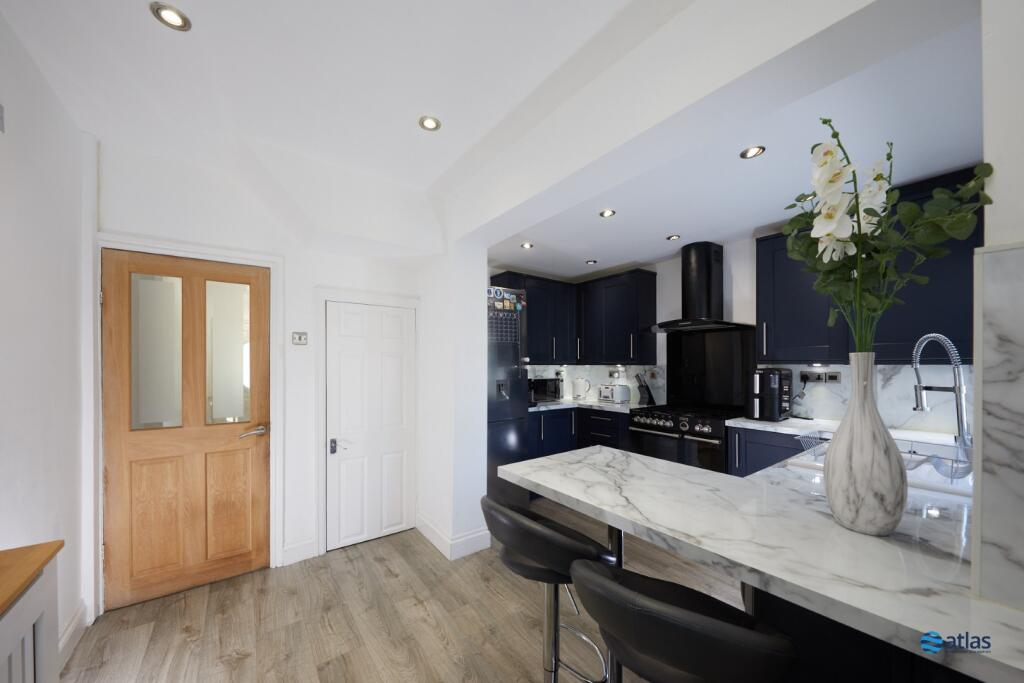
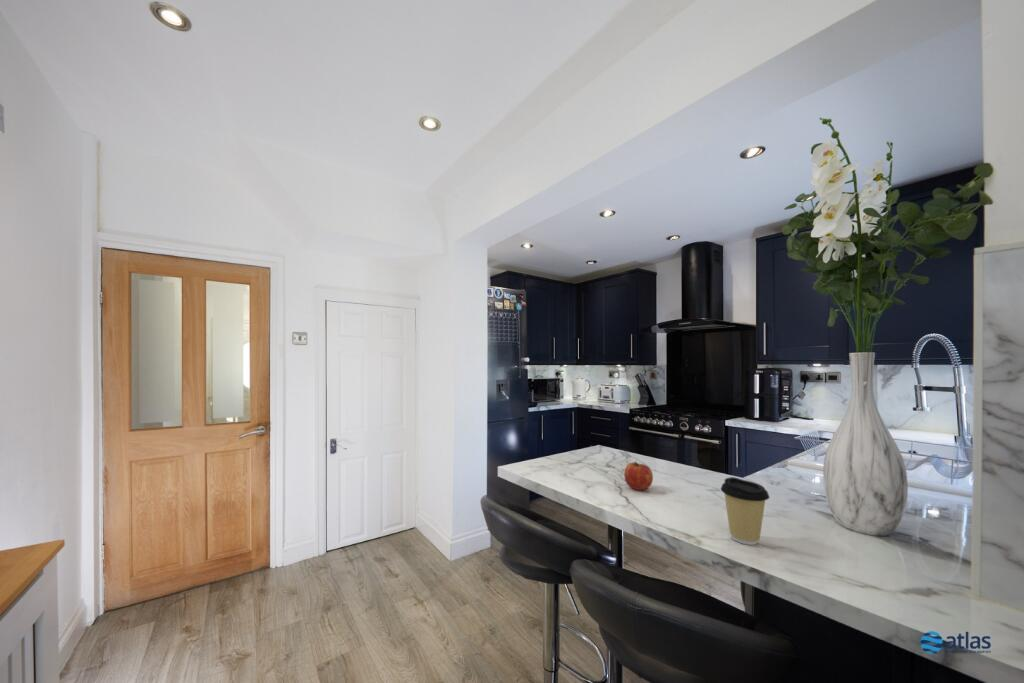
+ coffee cup (744, 511)
+ fruit (638, 474)
